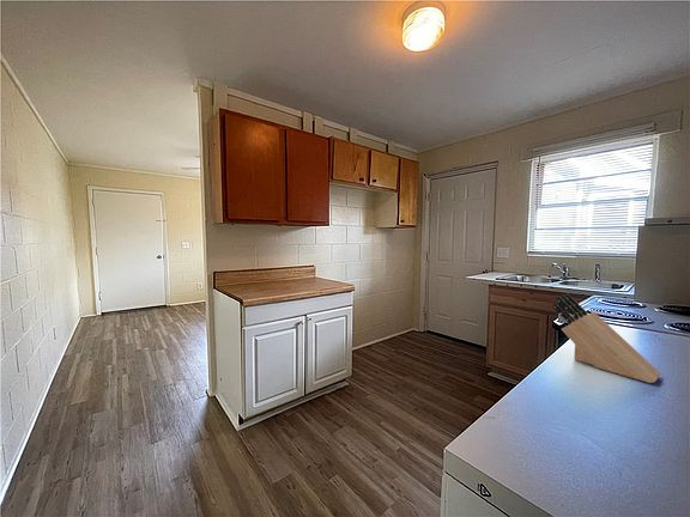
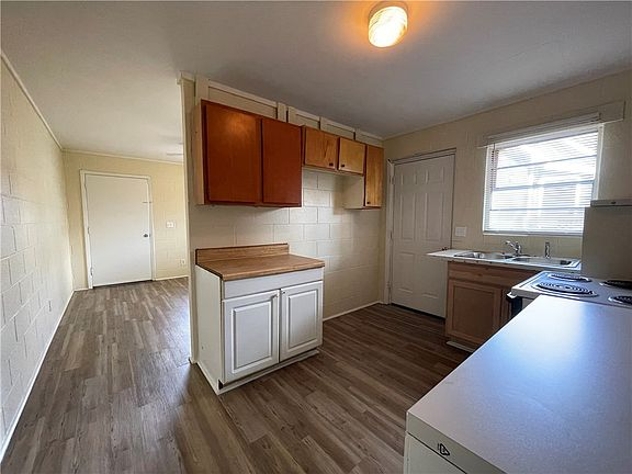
- knife block (600, 332)
